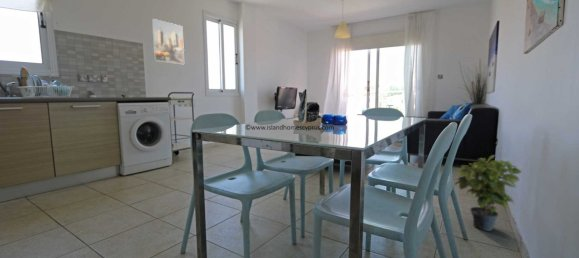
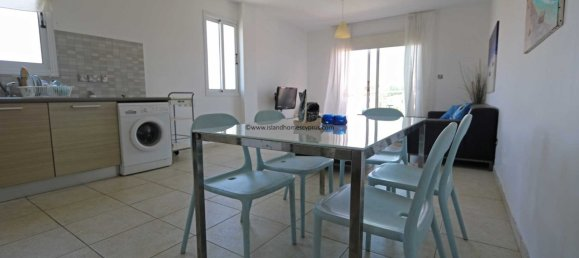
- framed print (168, 42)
- potted plant (486, 191)
